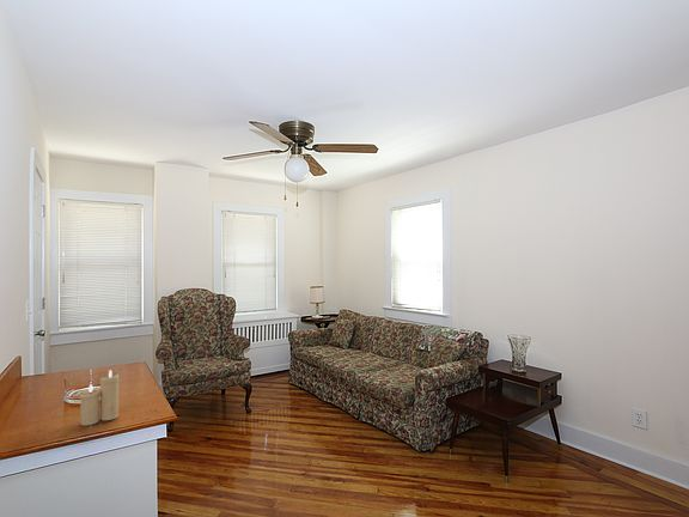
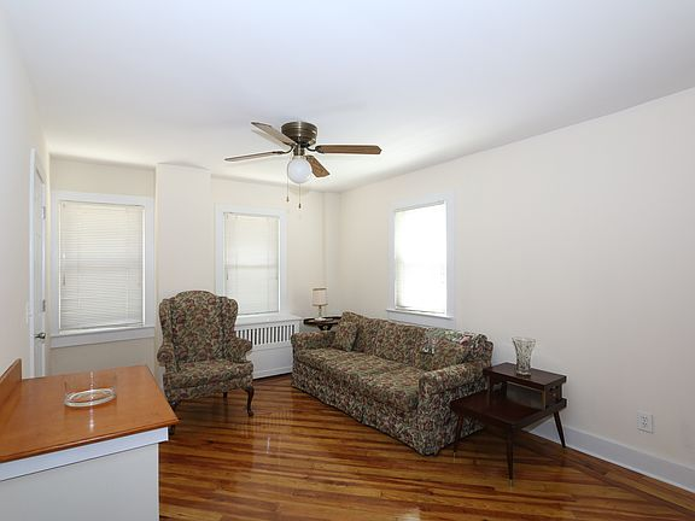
- candle (100, 395)
